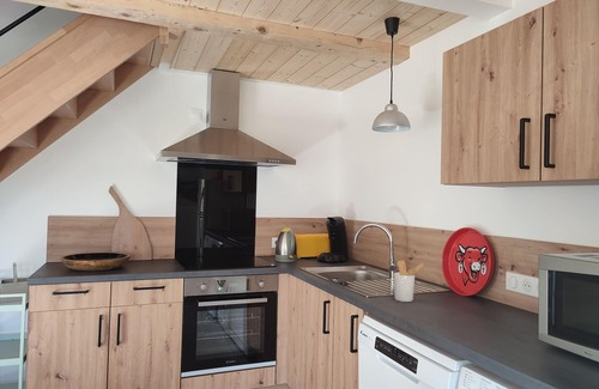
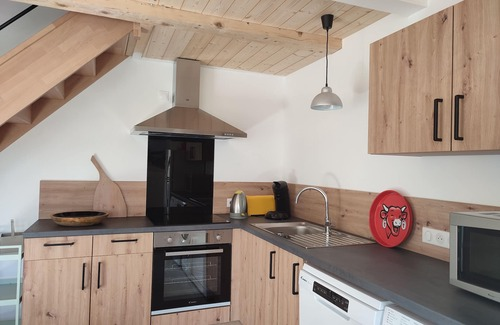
- utensil holder (409, 280)
